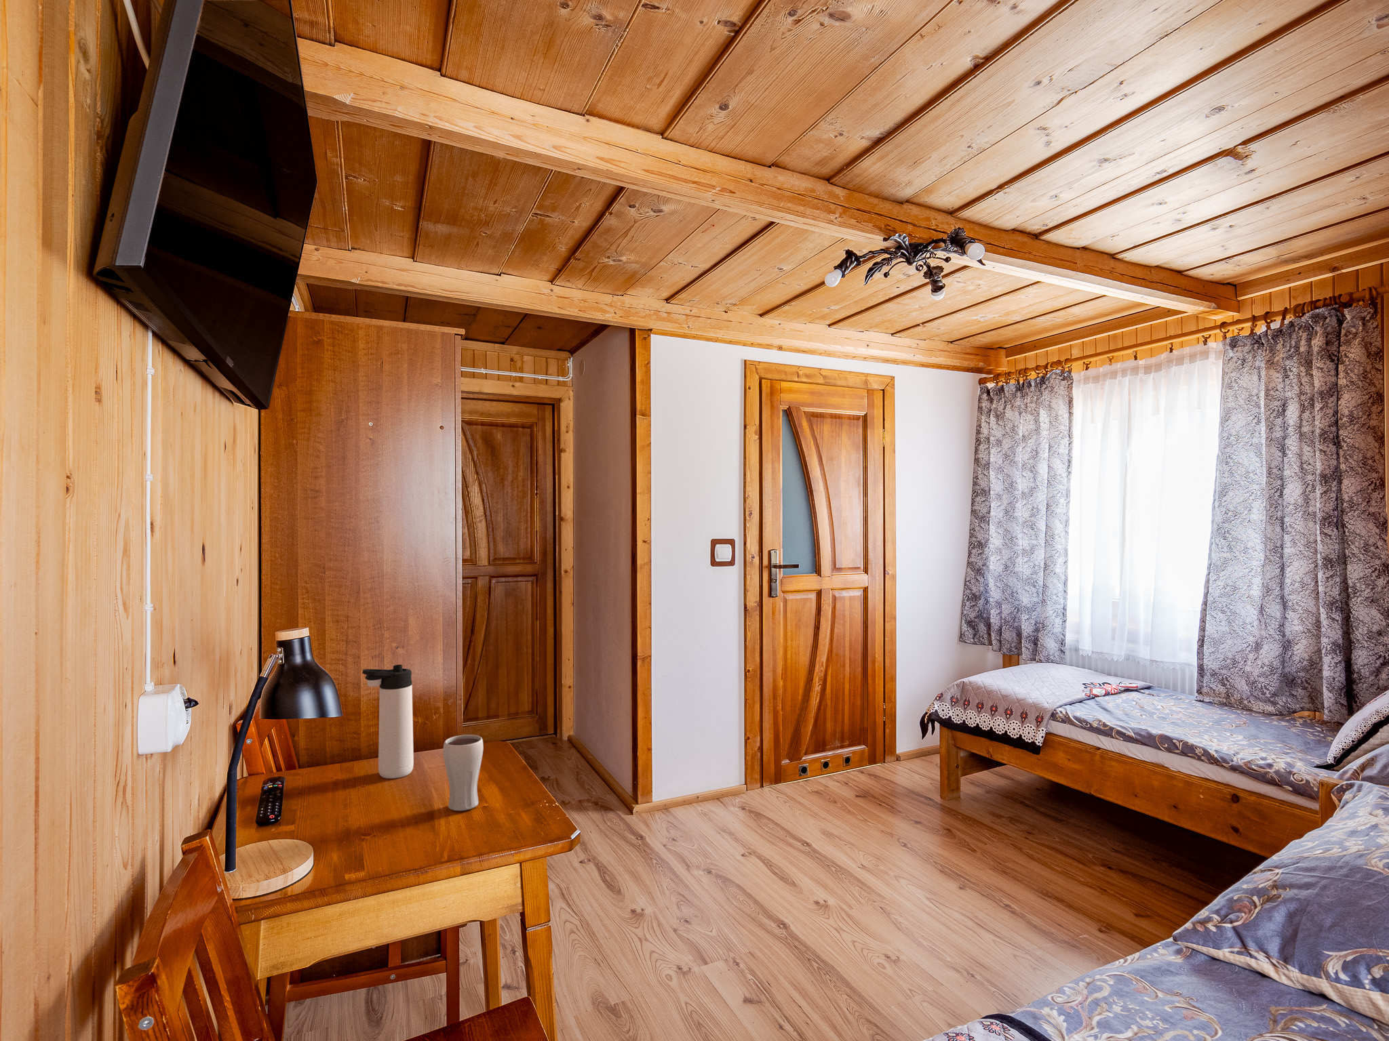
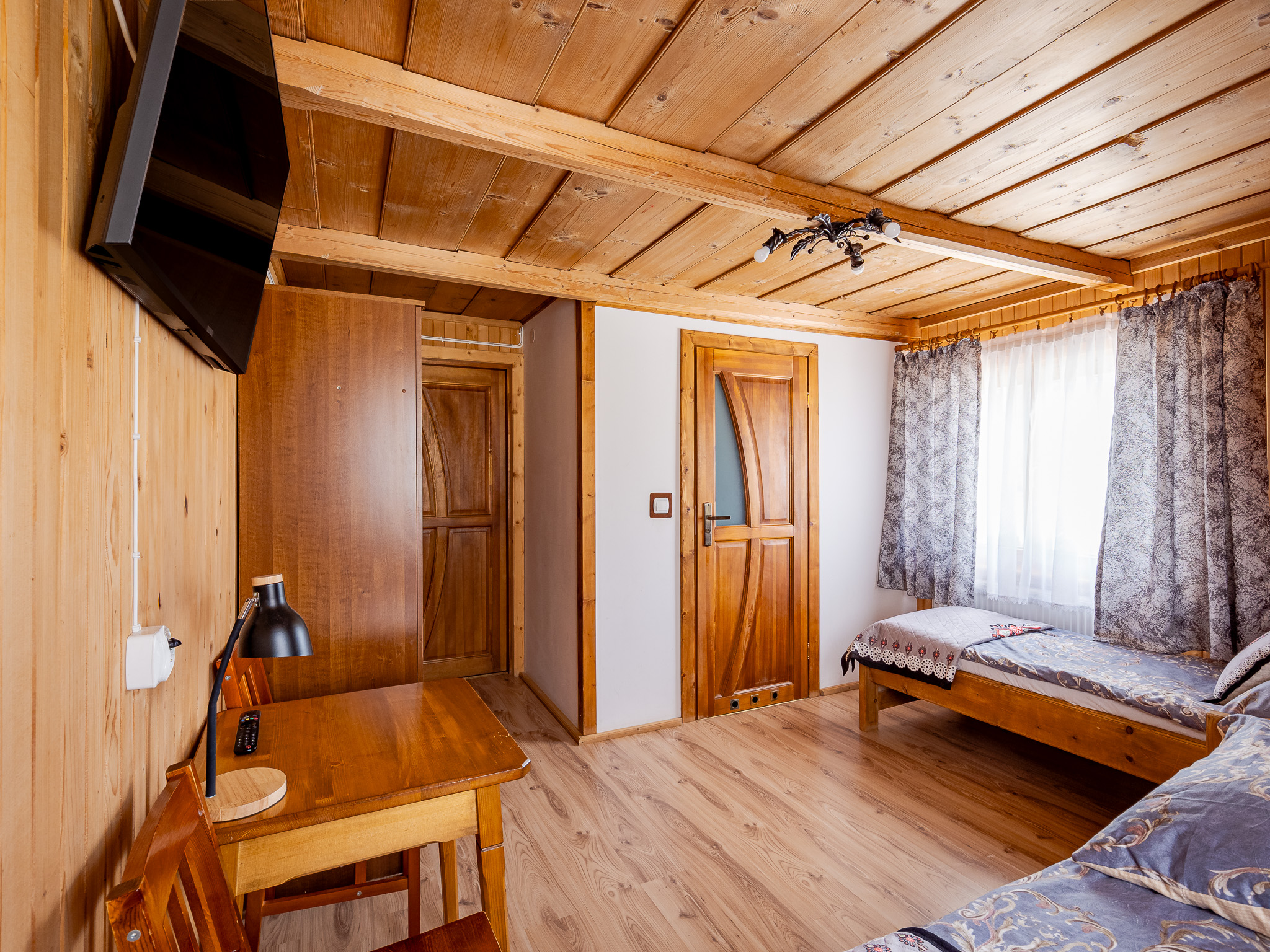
- drinking glass (464, 773)
- thermos bottle (388, 721)
